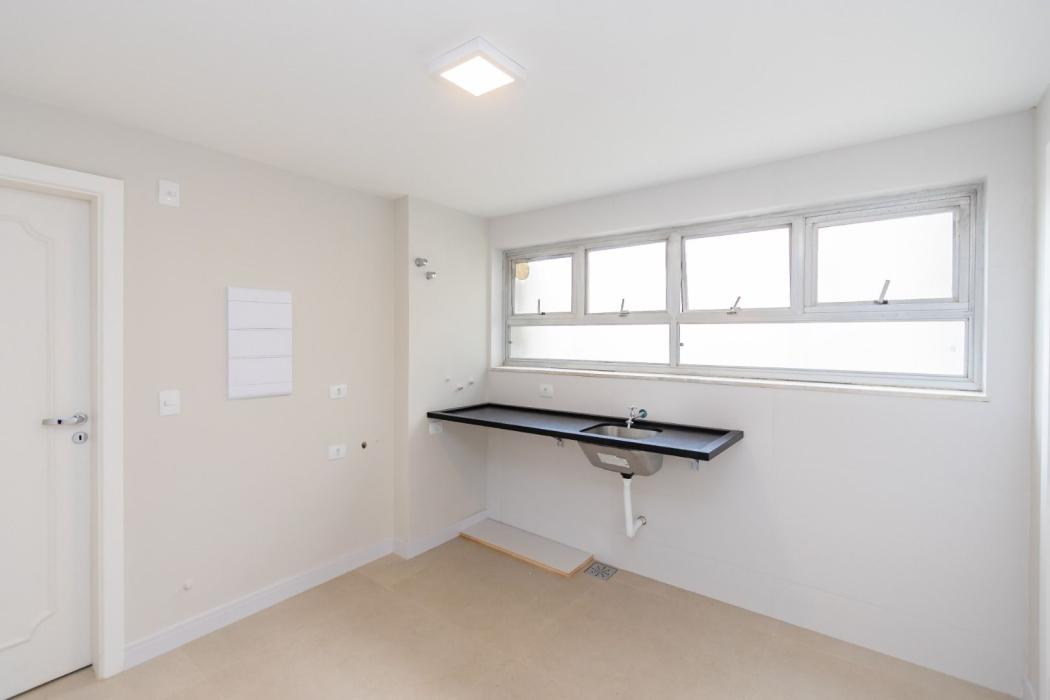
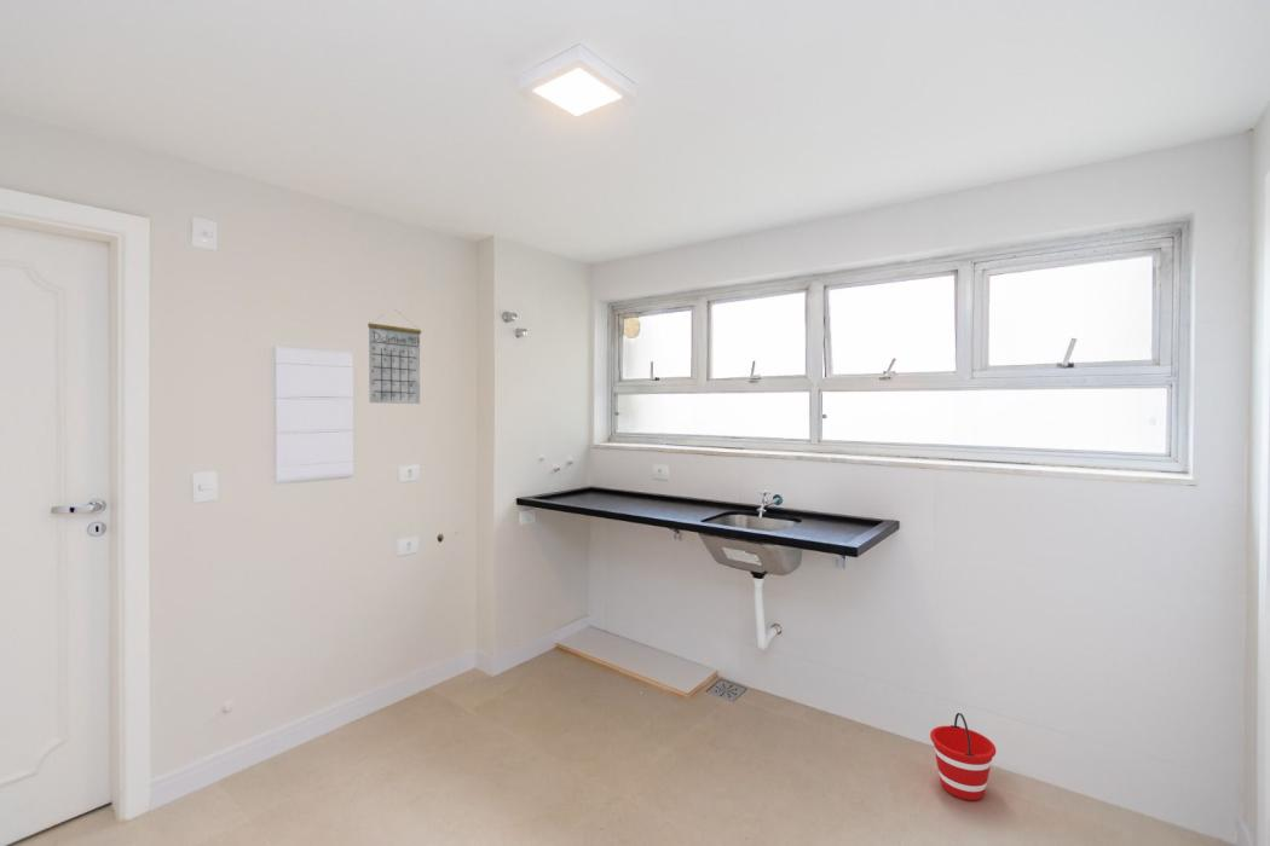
+ bucket (962, 752)
+ calendar (396, 355)
